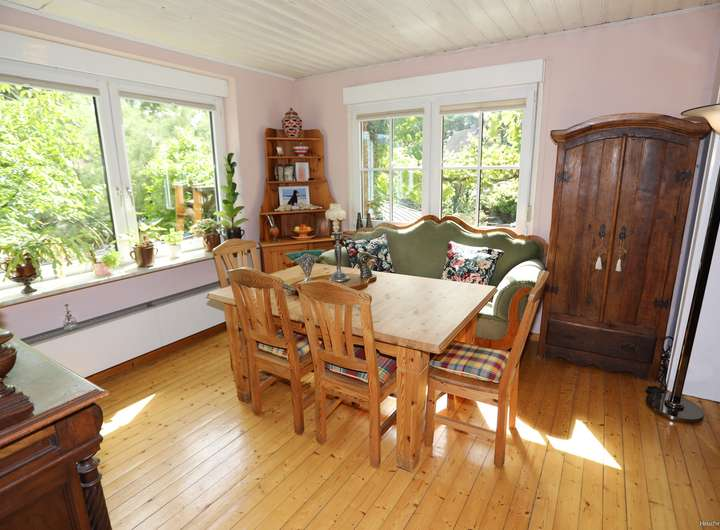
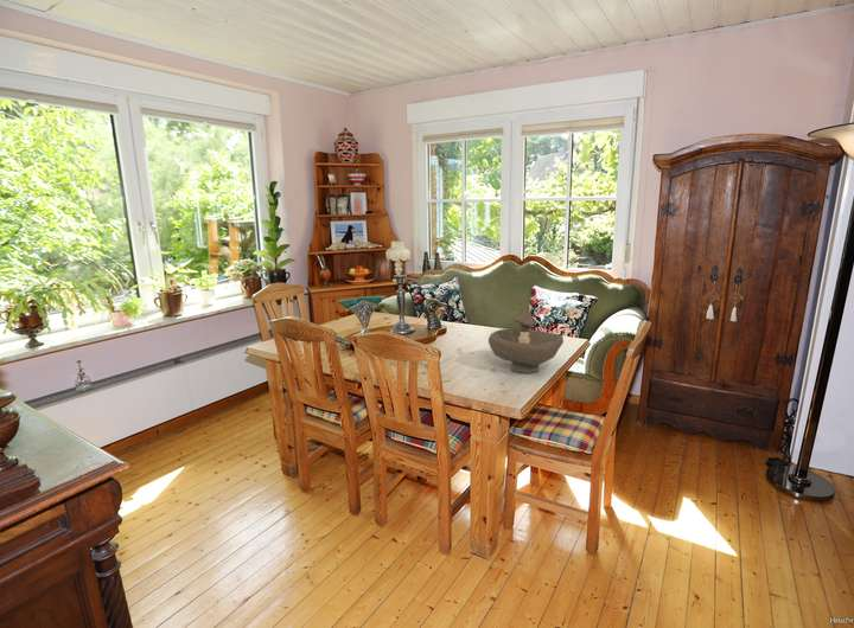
+ decorative bowl (525, 340)
